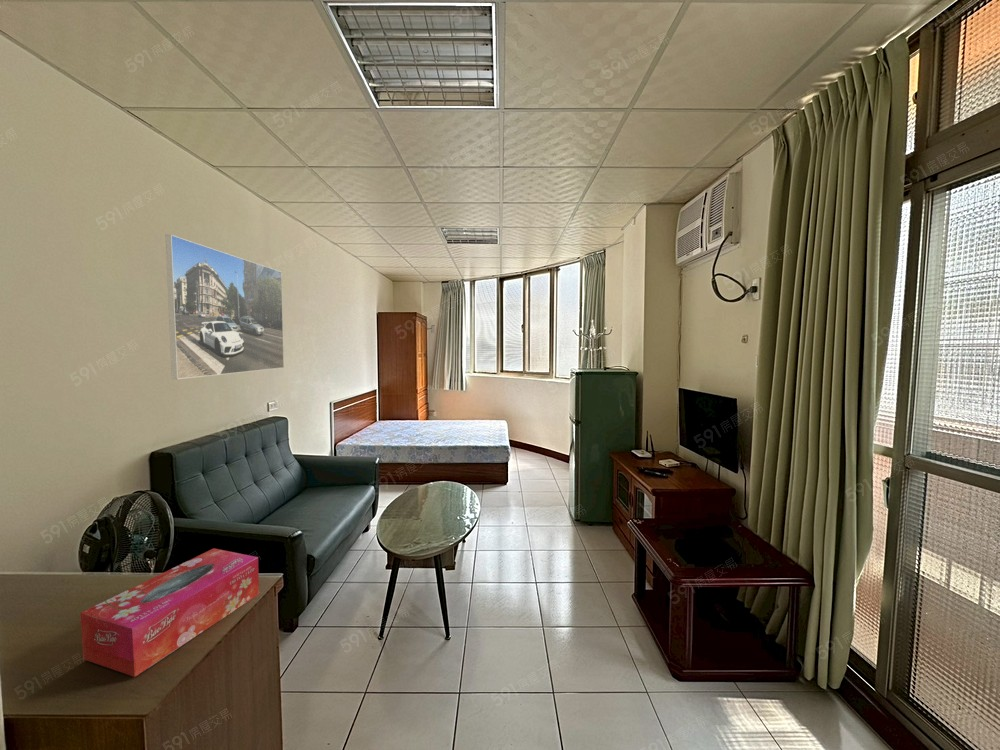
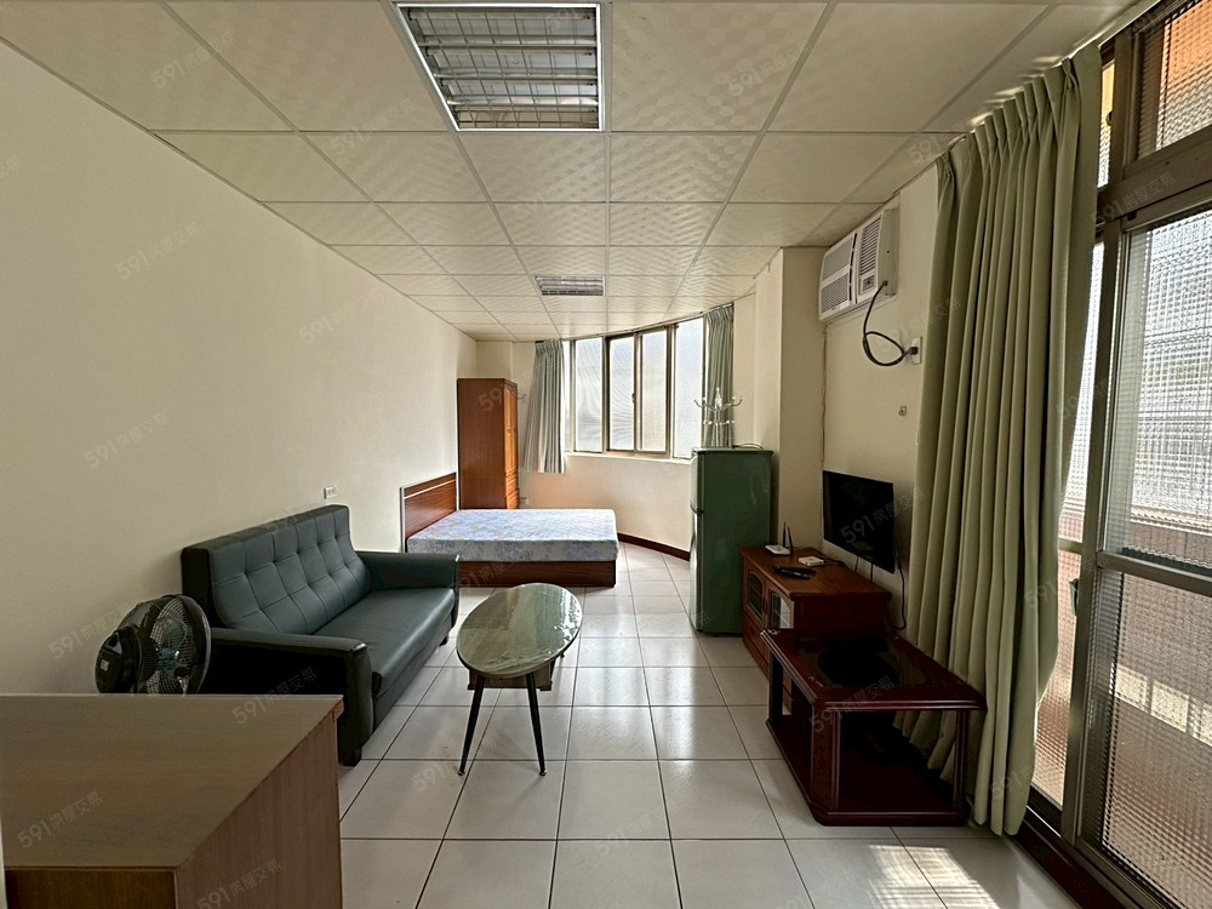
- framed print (237, 315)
- tissue box (180, 602)
